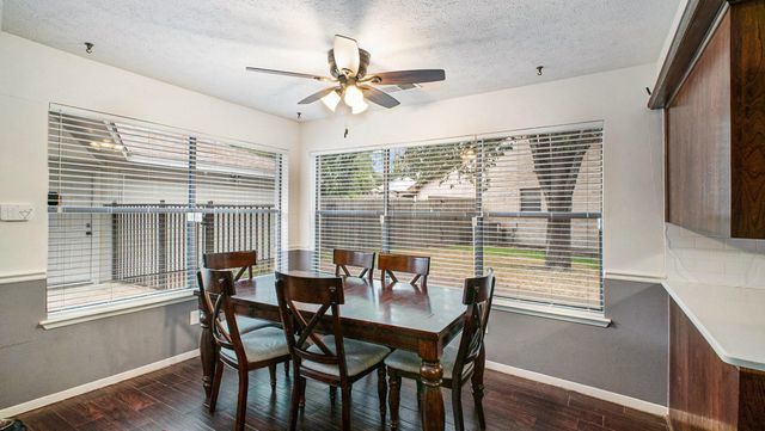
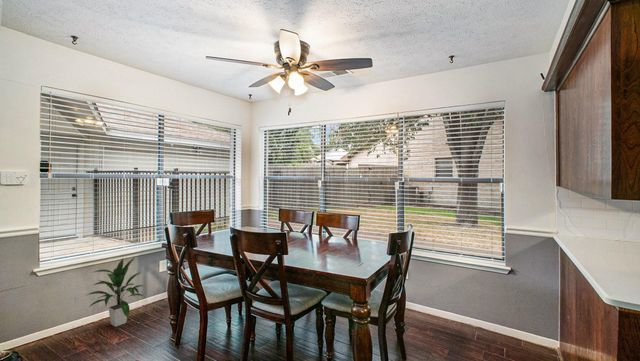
+ indoor plant (118, 292)
